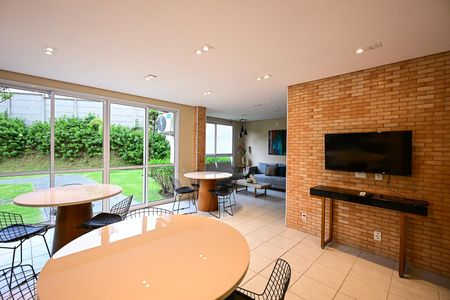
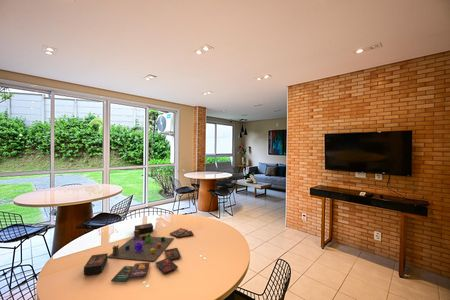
+ board game (150, 242)
